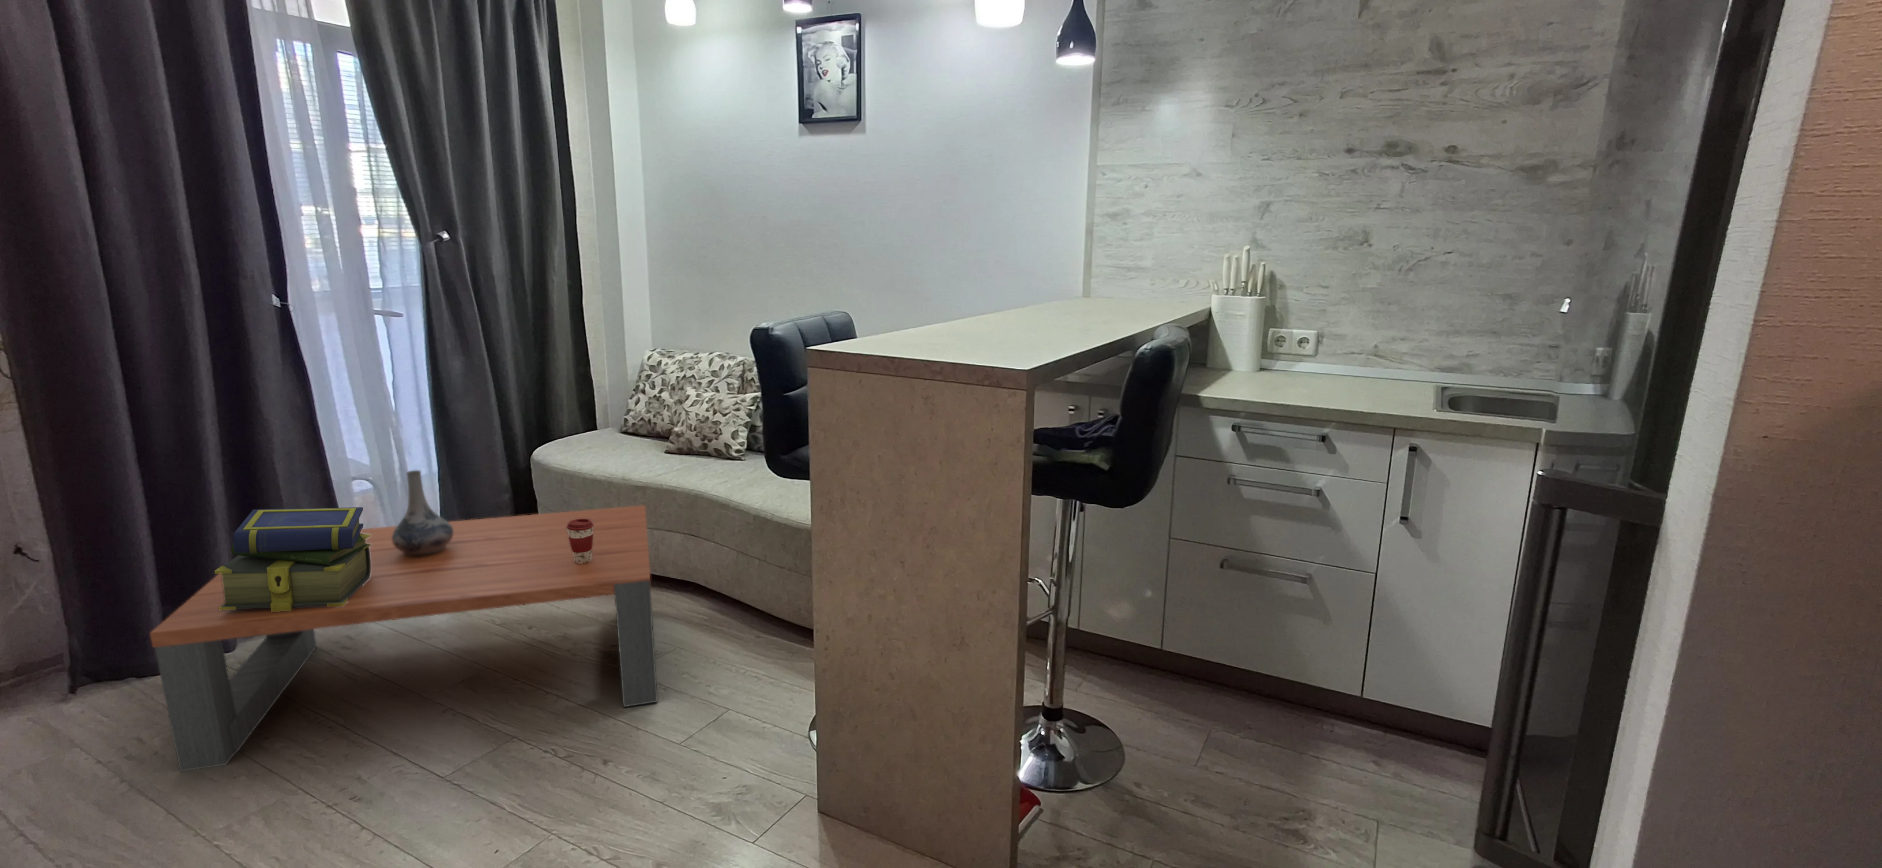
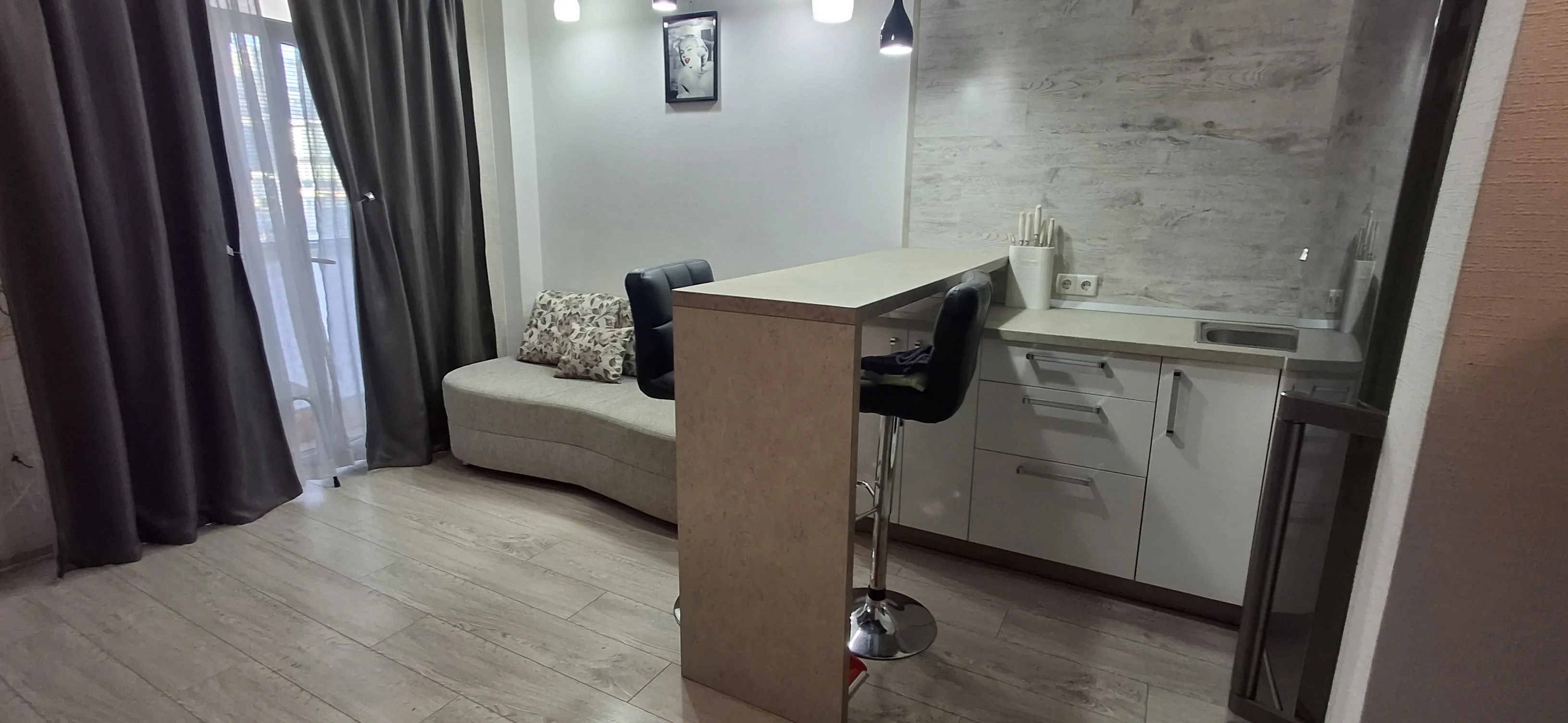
- coffee table (452, 613)
- decorative vase (420, 510)
- stack of books (301, 553)
- coffee cup (581, 540)
